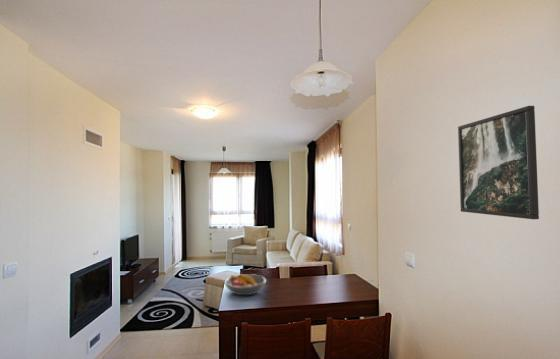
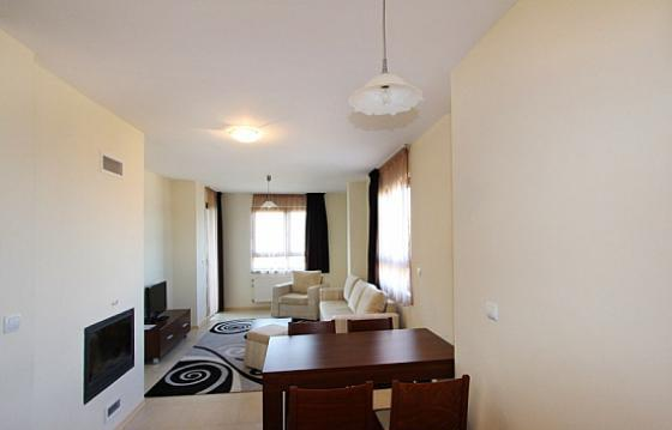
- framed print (492, 166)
- fruit bowl (245, 284)
